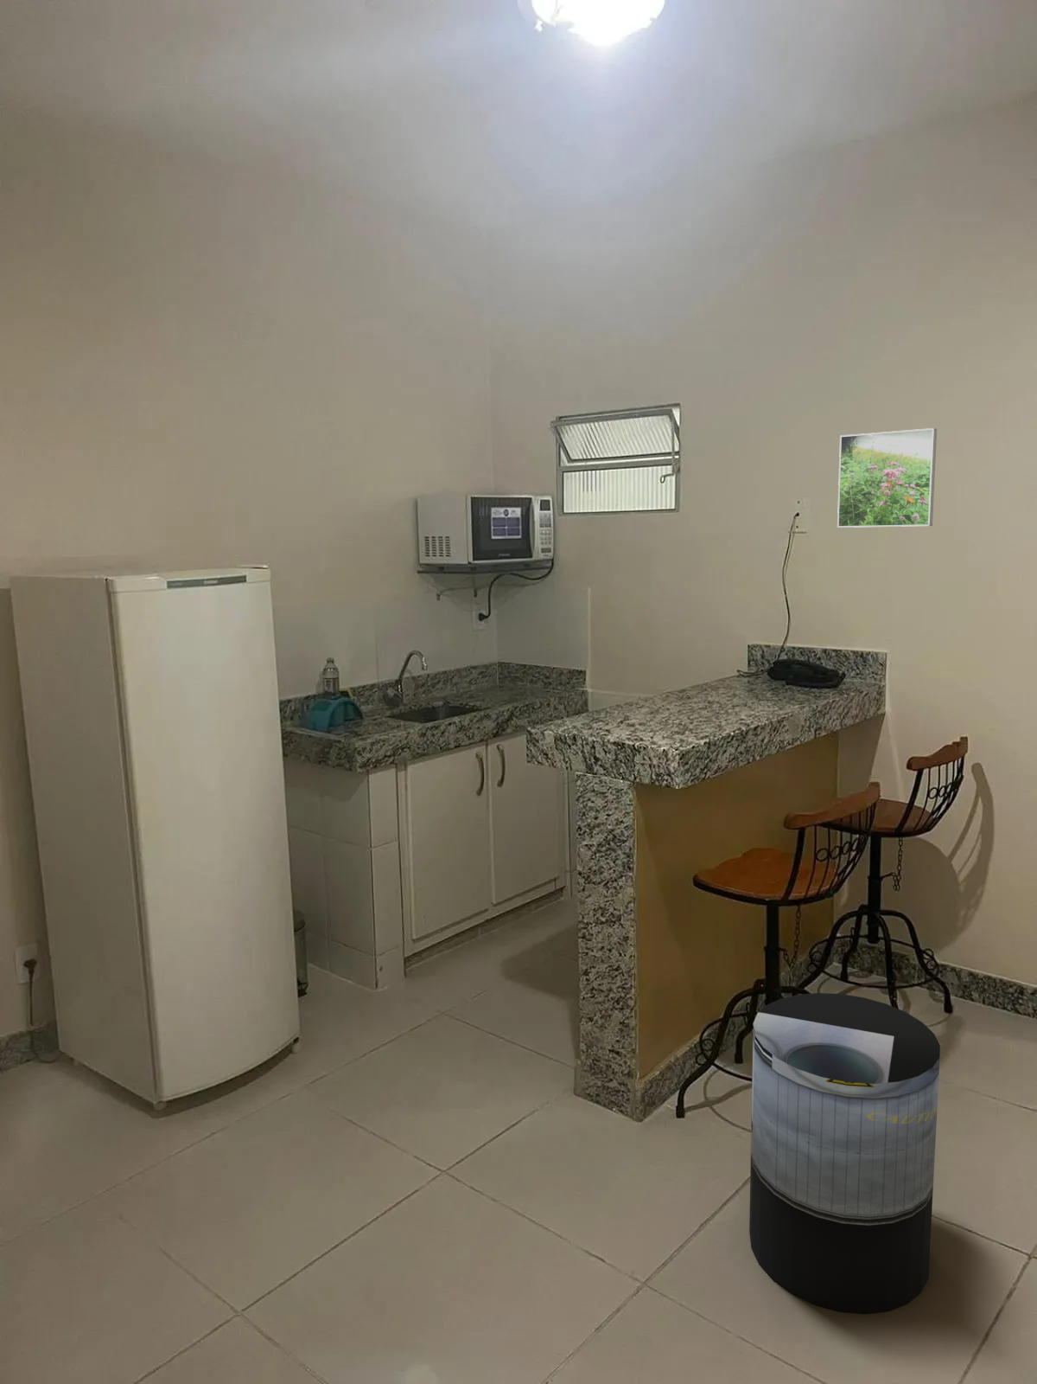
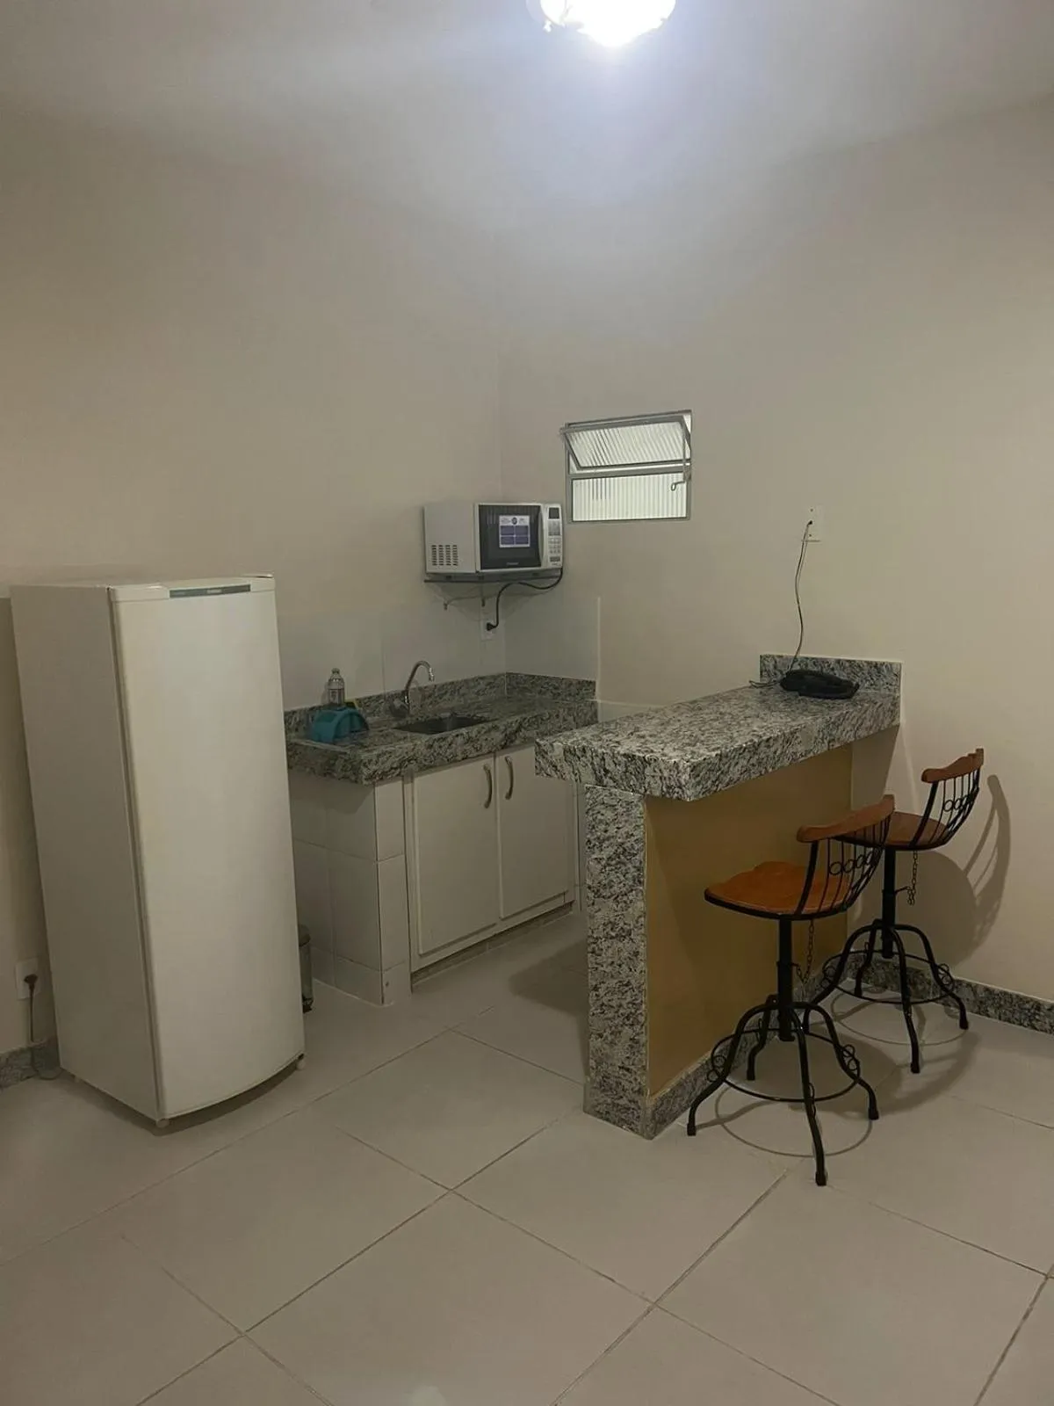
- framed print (884, 479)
- trash can (840, 1142)
